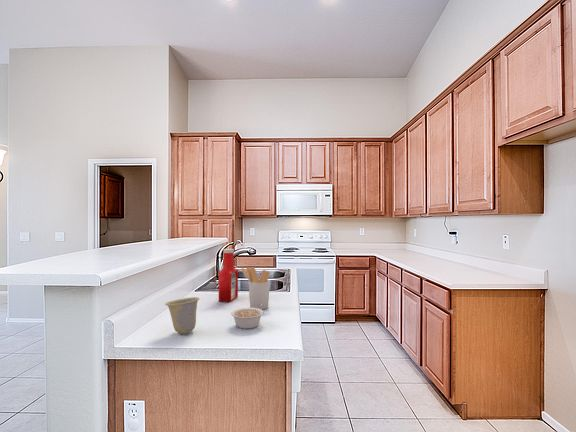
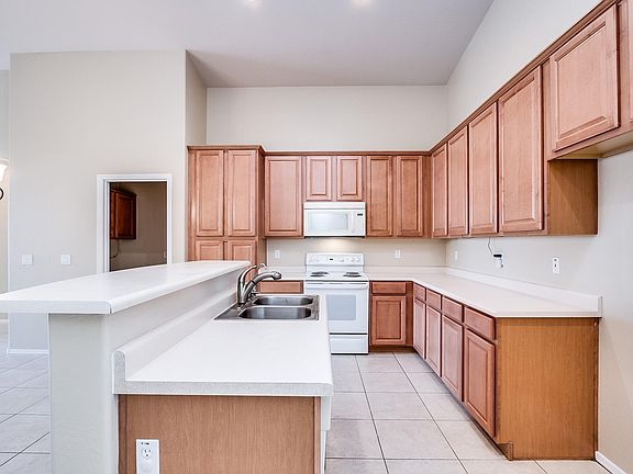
- soap bottle (228, 274)
- utensil holder (255, 286)
- legume (247, 316)
- cup (182, 315)
